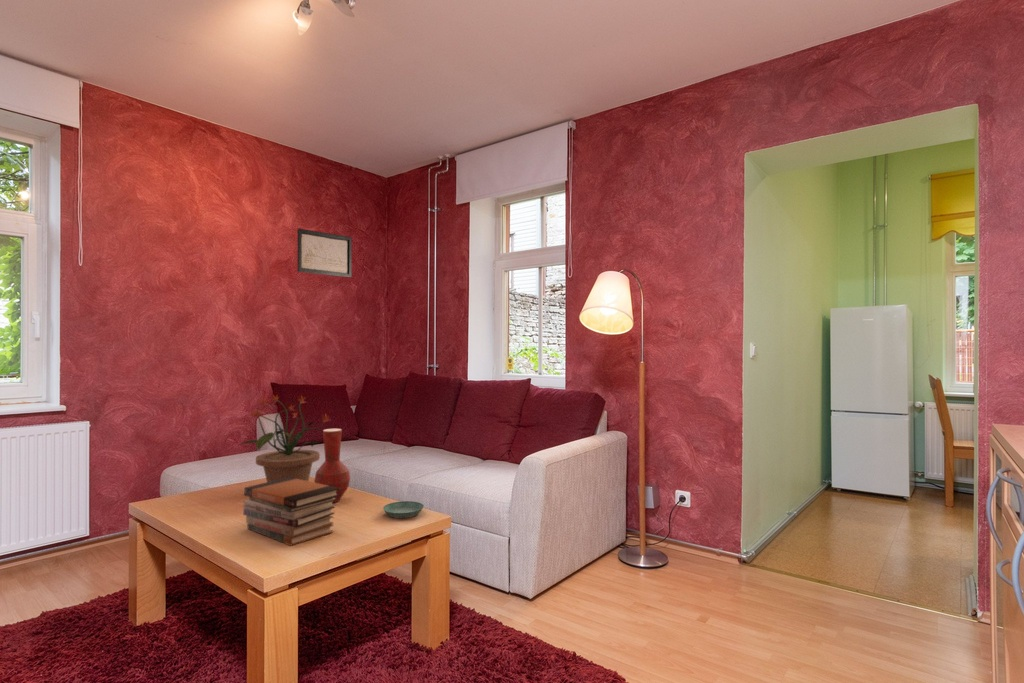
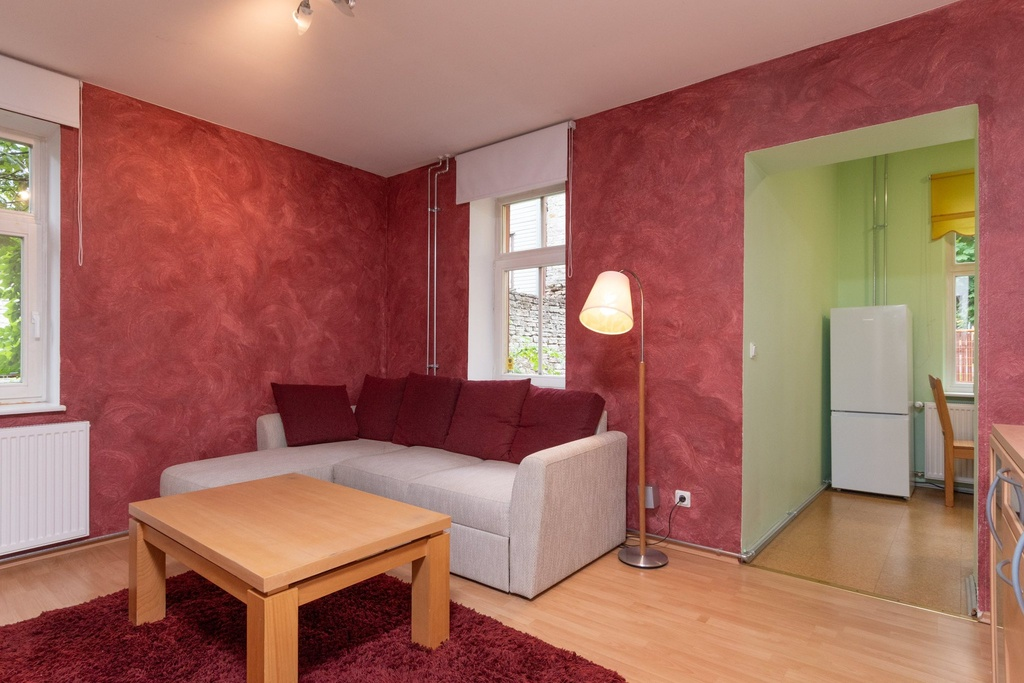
- potted plant (284, 442)
- book stack (290, 508)
- wall art (325, 253)
- vase (332, 465)
- saucer (403, 510)
